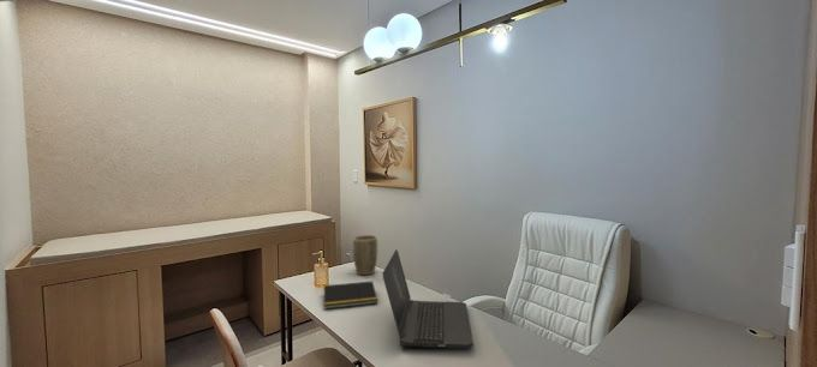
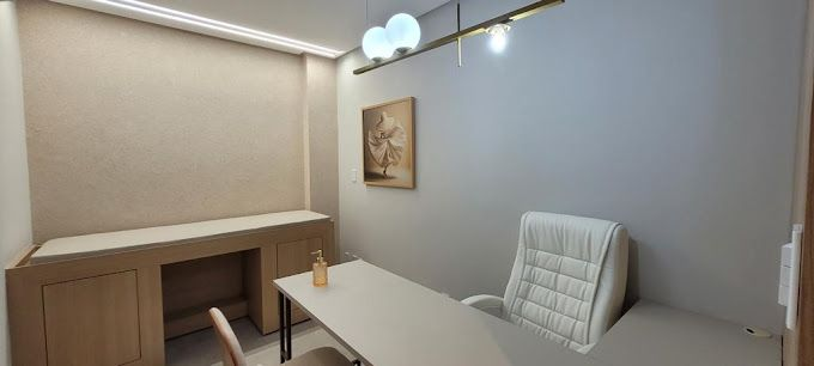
- notepad (350, 294)
- laptop computer (429, 301)
- plant pot (365, 254)
